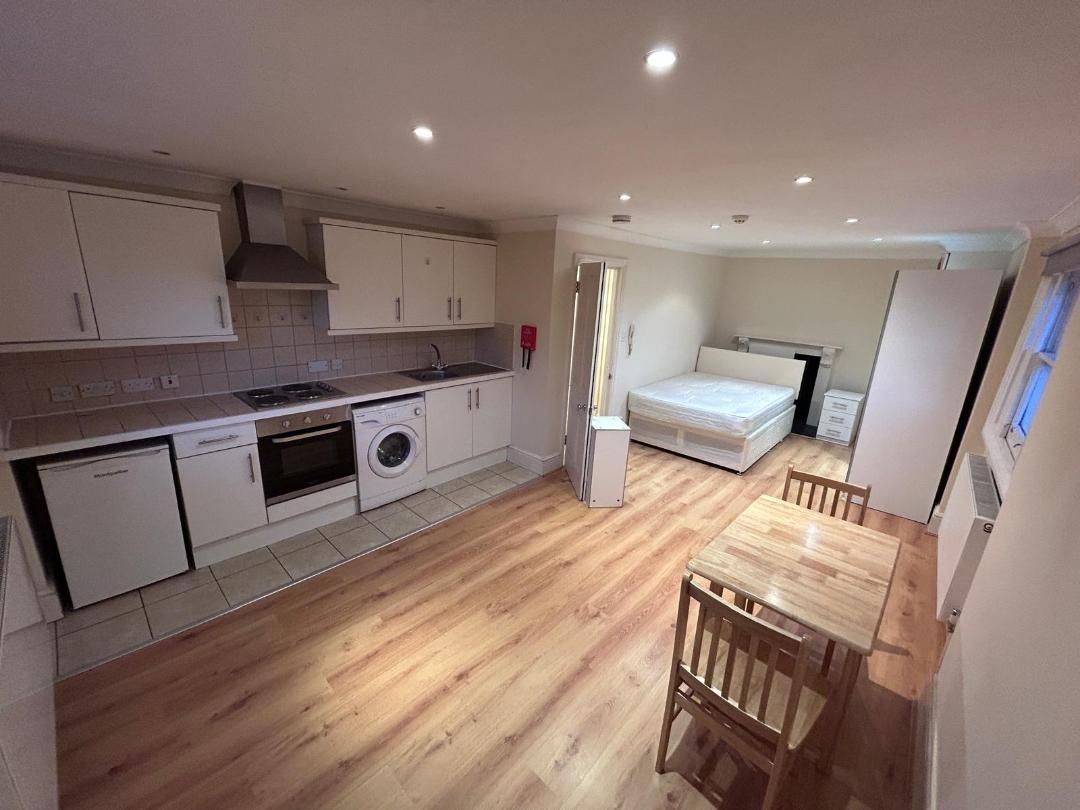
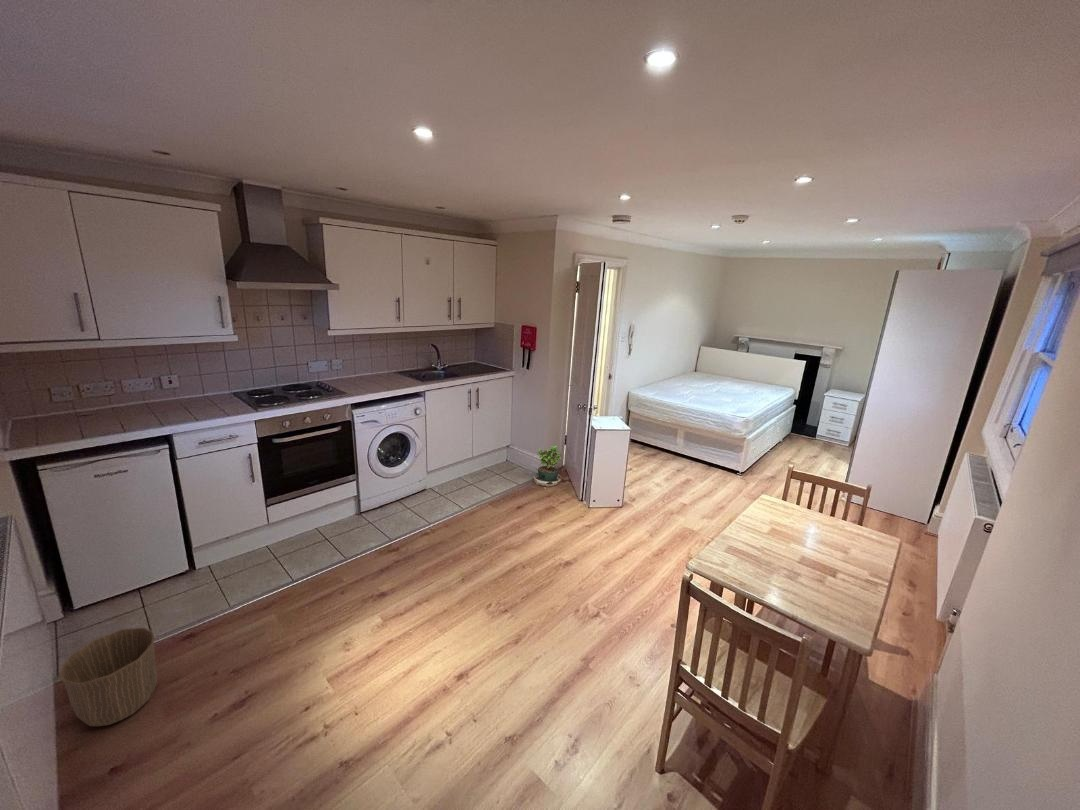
+ waste basket (114, 678)
+ potted plant (549, 464)
